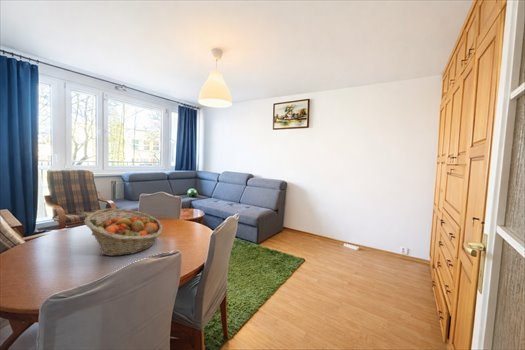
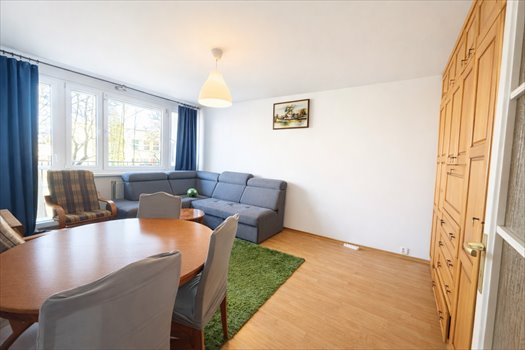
- fruit basket (127, 228)
